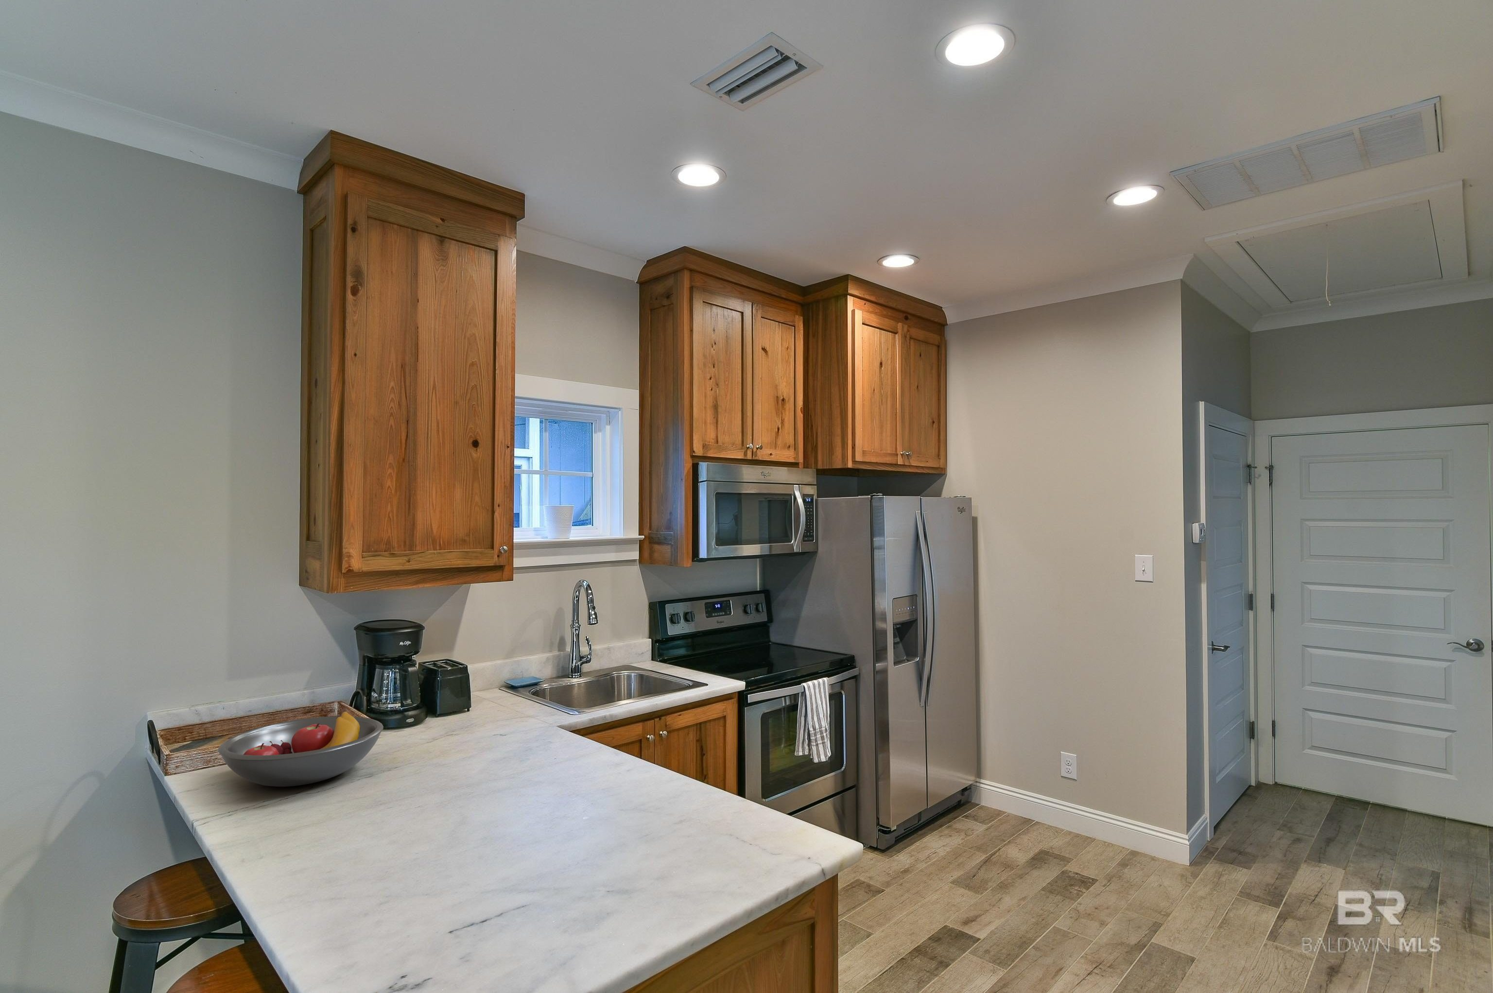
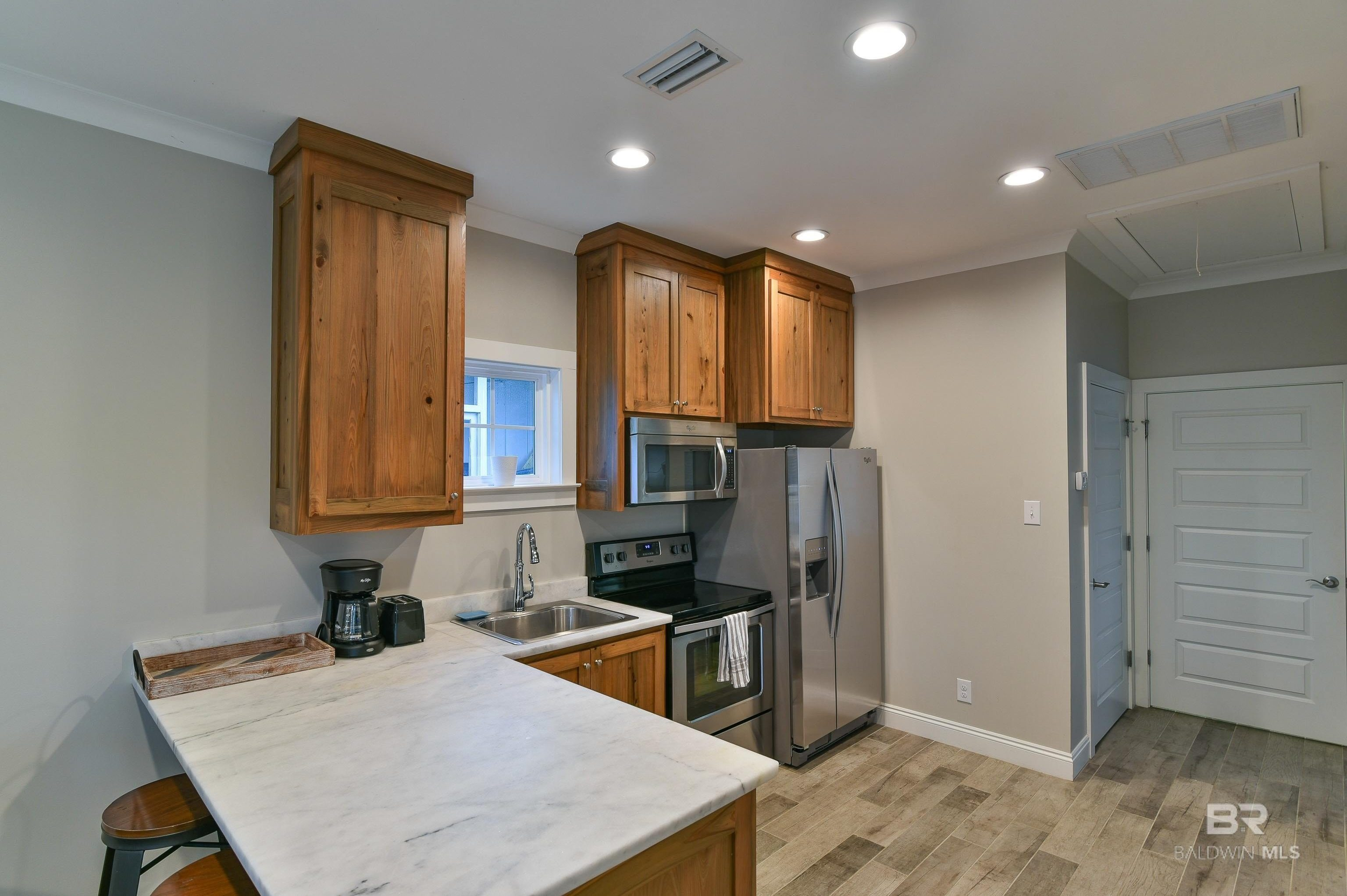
- fruit bowl (304, 749)
